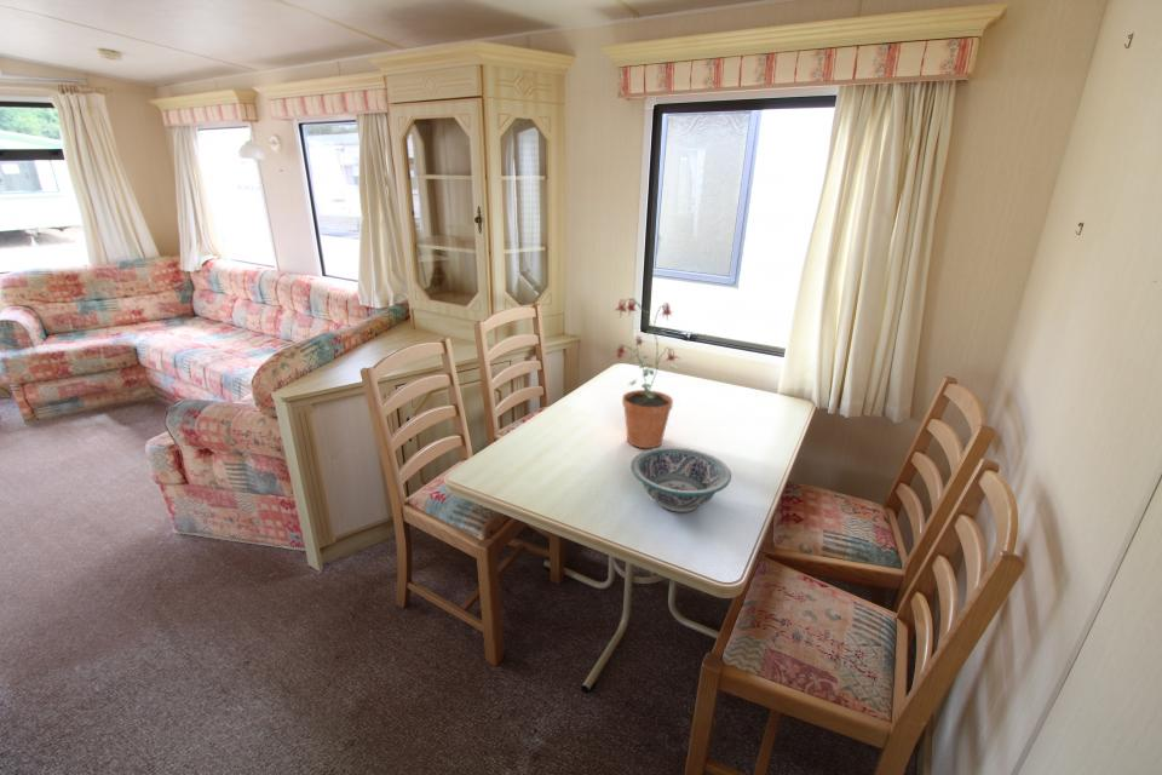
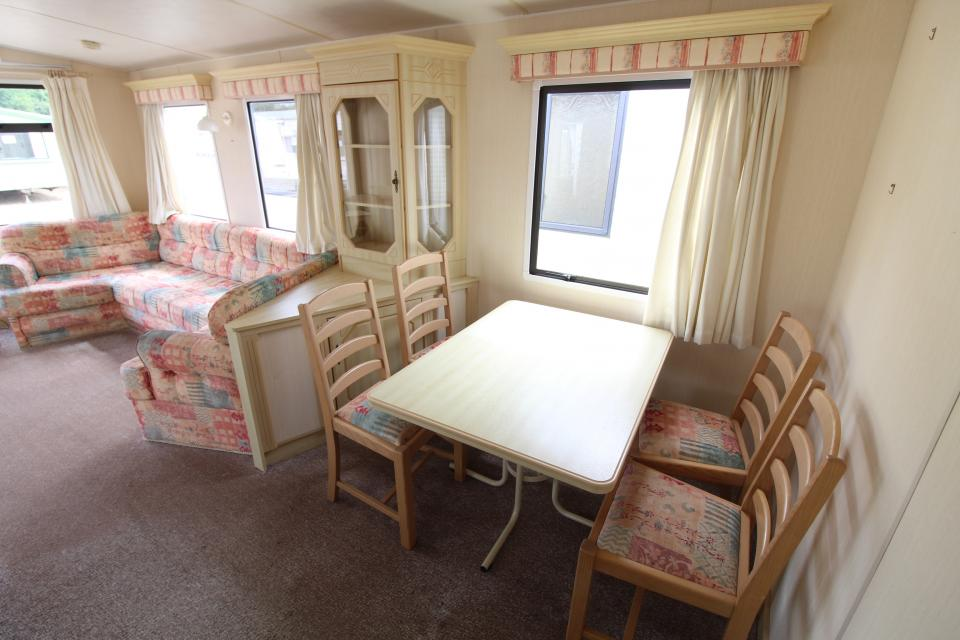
- potted plant (646, 374)
- bowl (678, 484)
